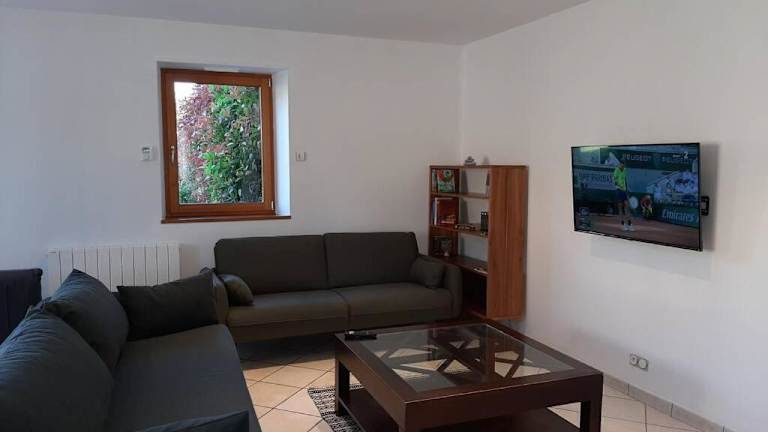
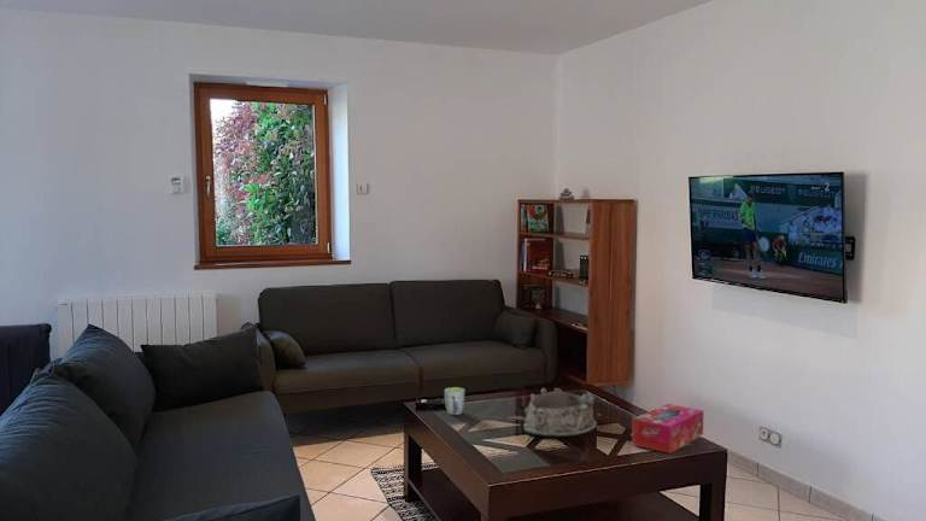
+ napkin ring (559, 410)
+ tissue box (668, 427)
+ mug (455, 402)
